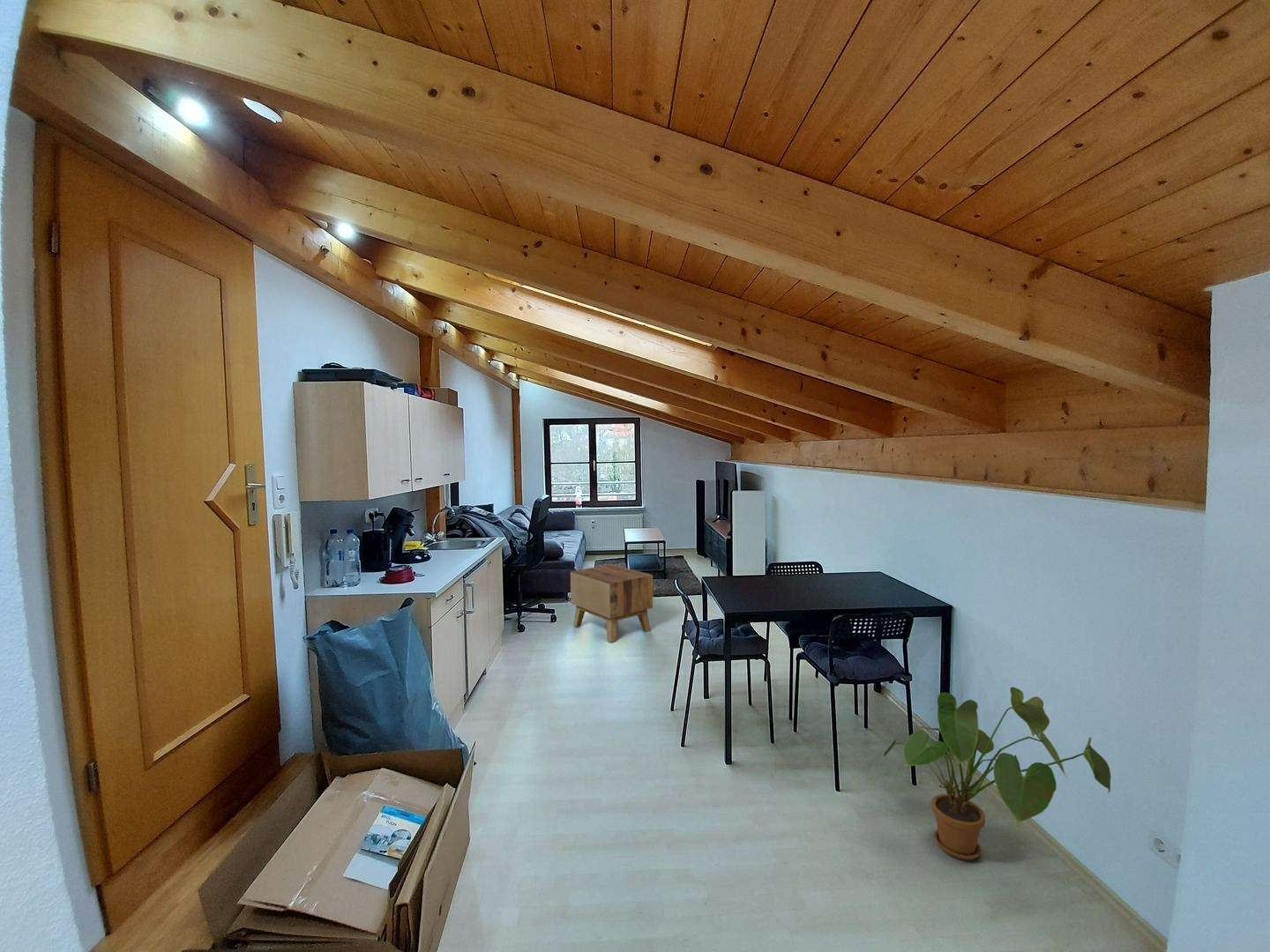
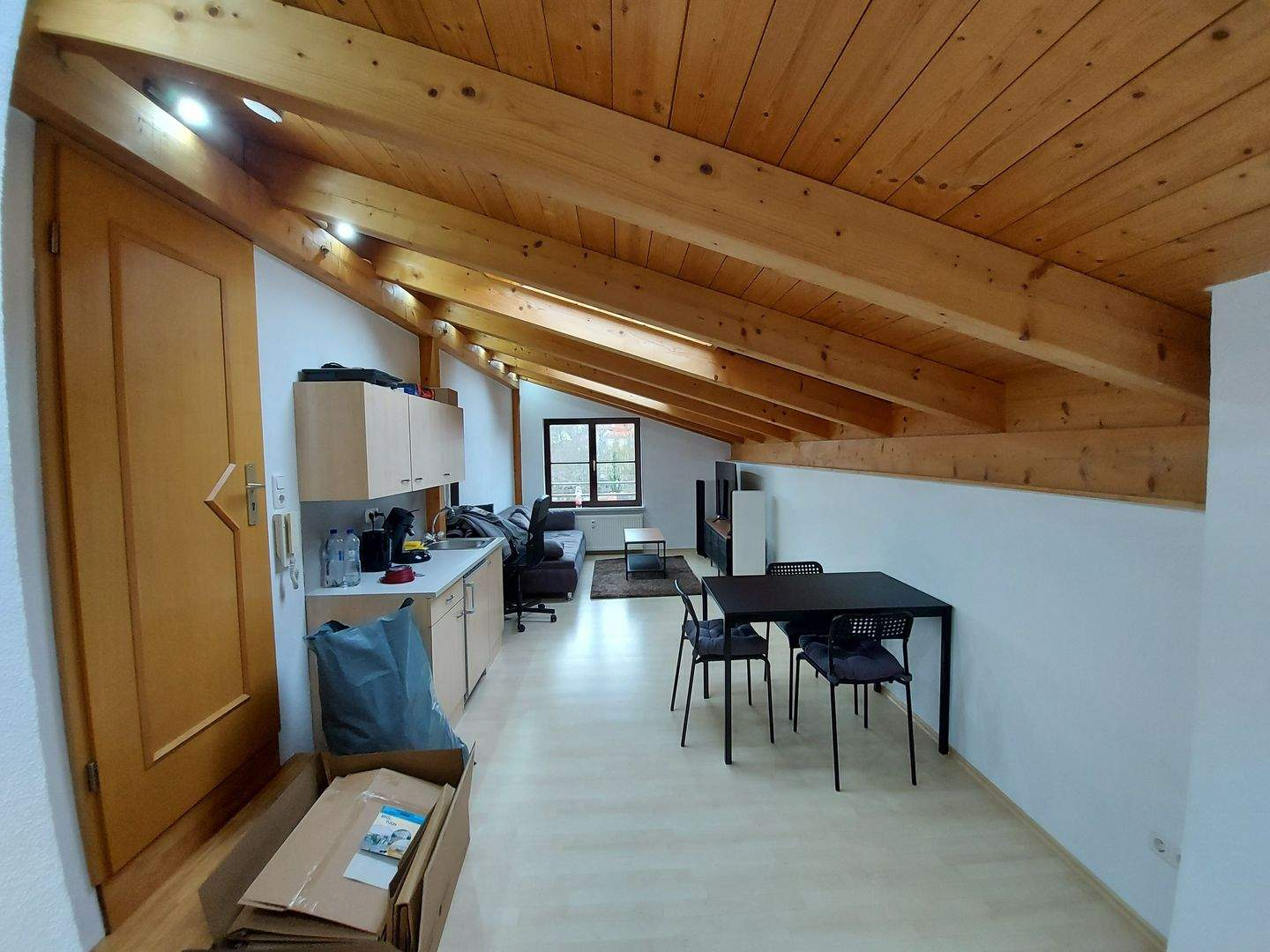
- side table (612, 600)
- house plant (986, 775)
